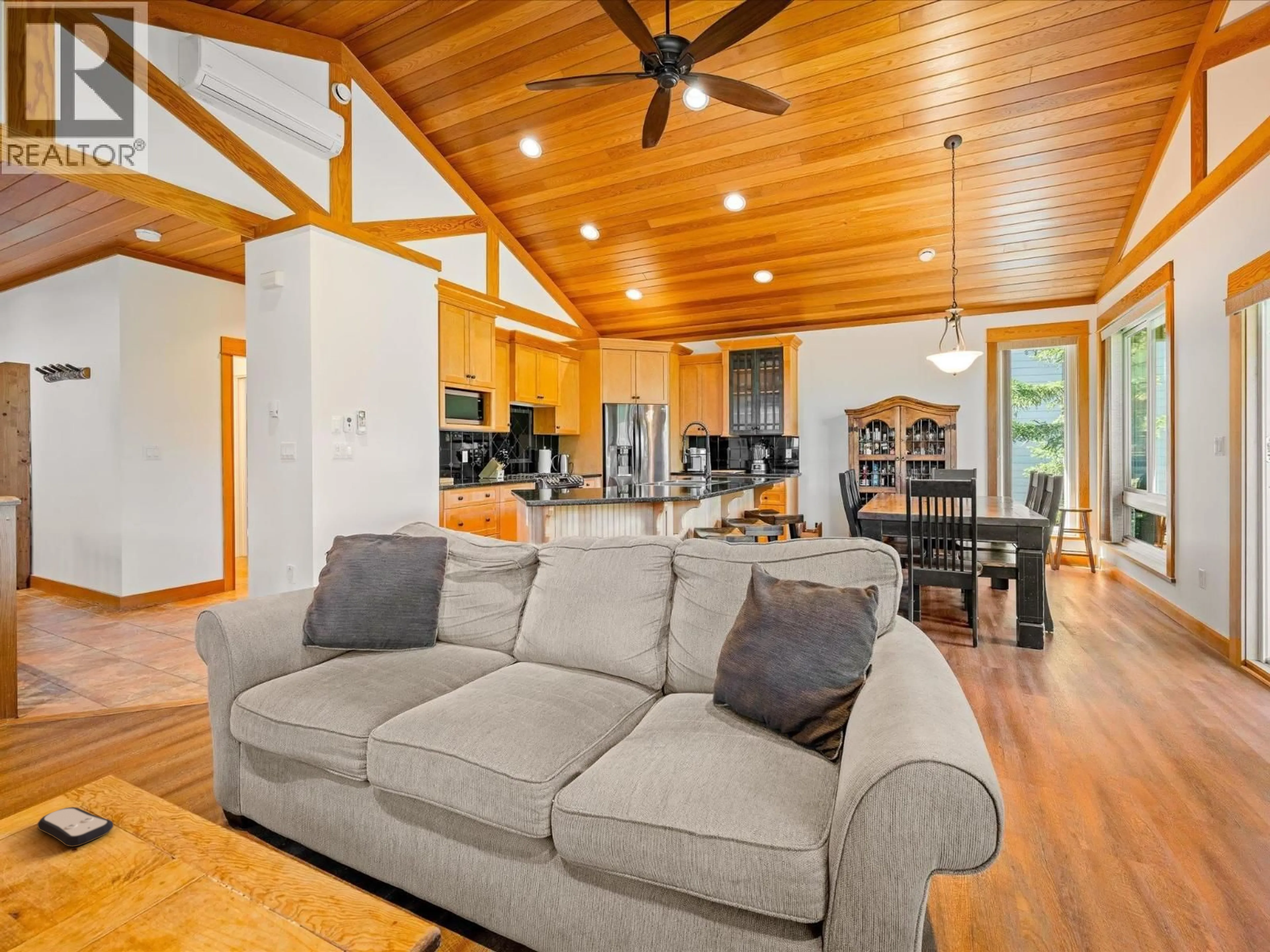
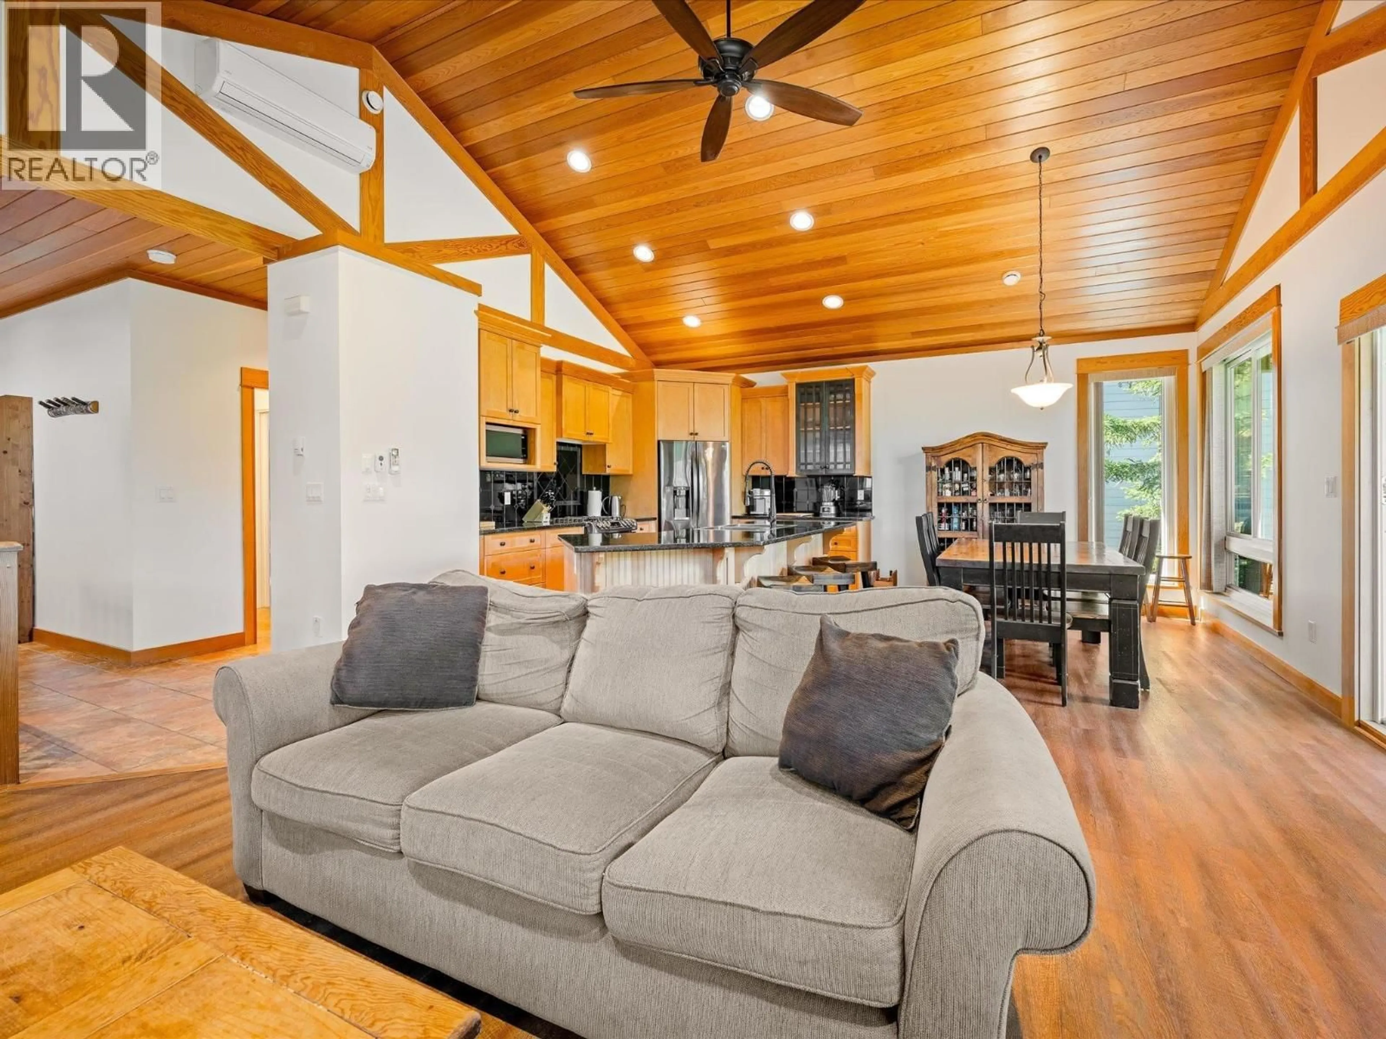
- remote control (73, 825)
